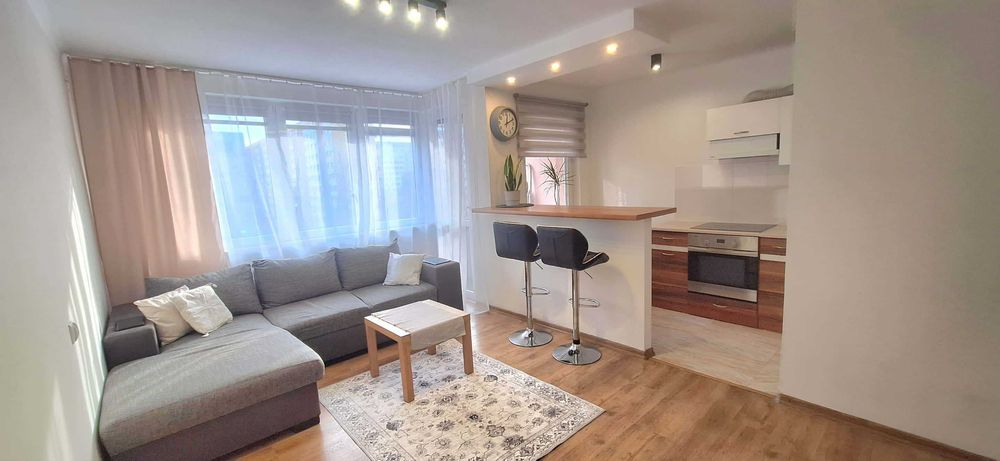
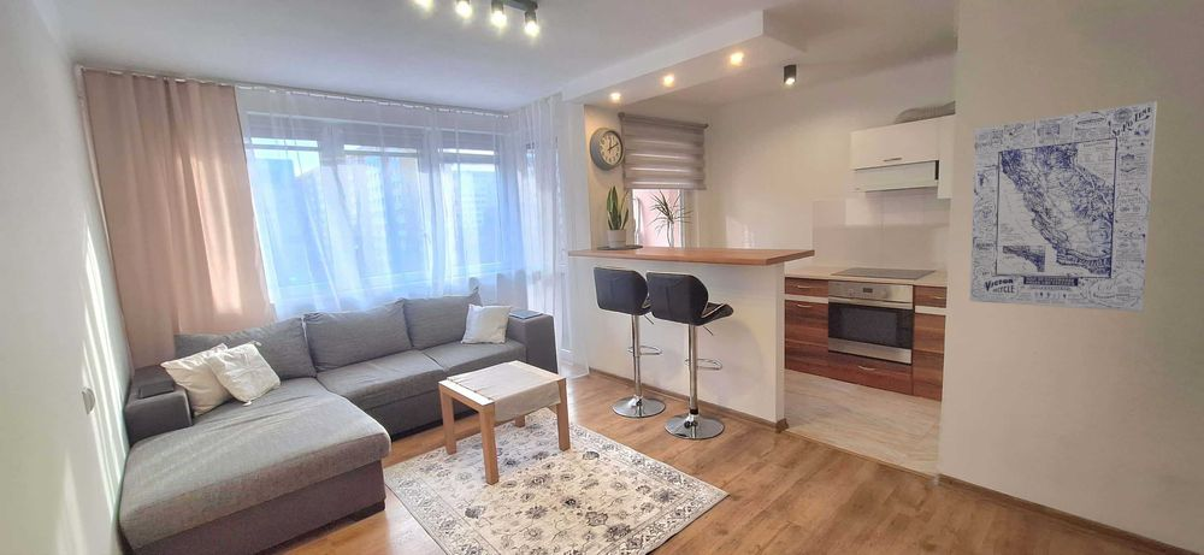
+ wall art (1052, 212)
